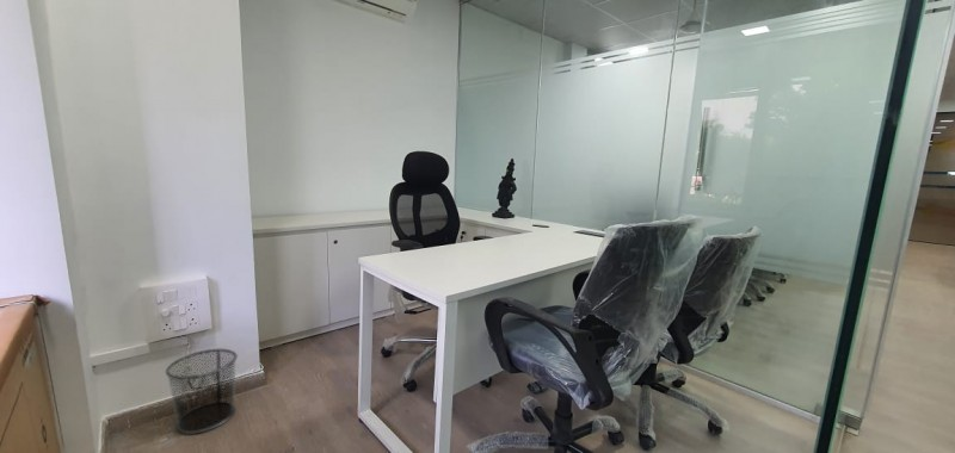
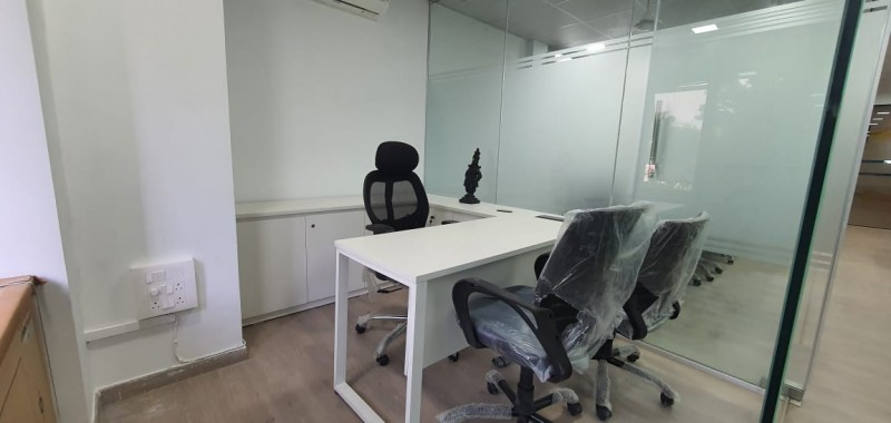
- waste bin (204, 390)
